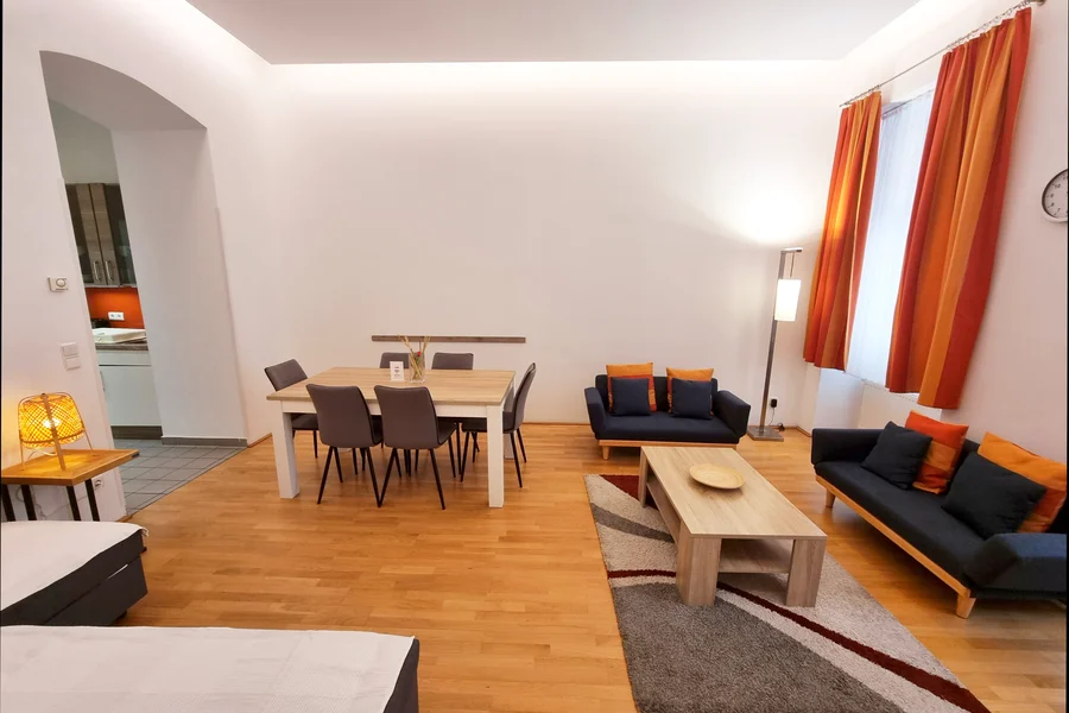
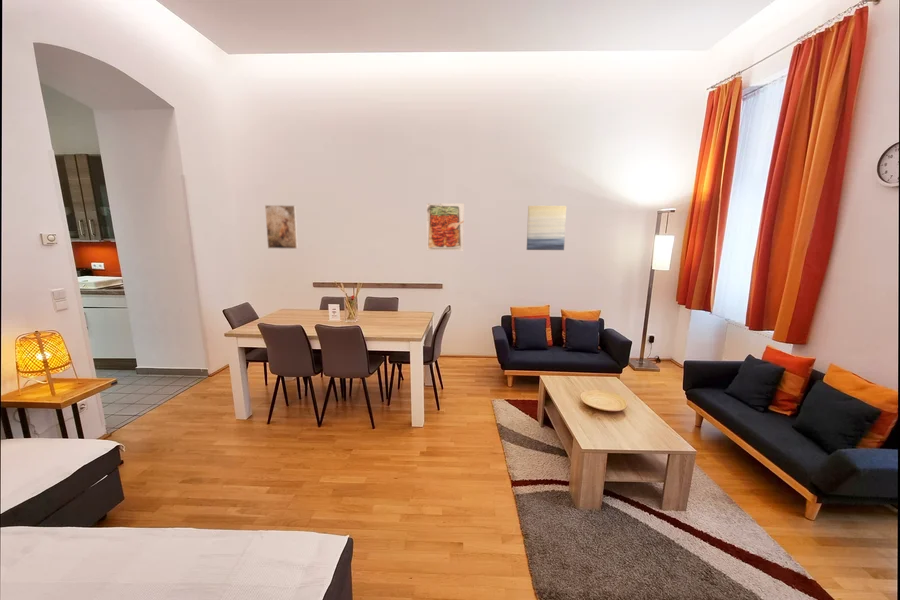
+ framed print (281, 227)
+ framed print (445, 227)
+ wall art (546, 228)
